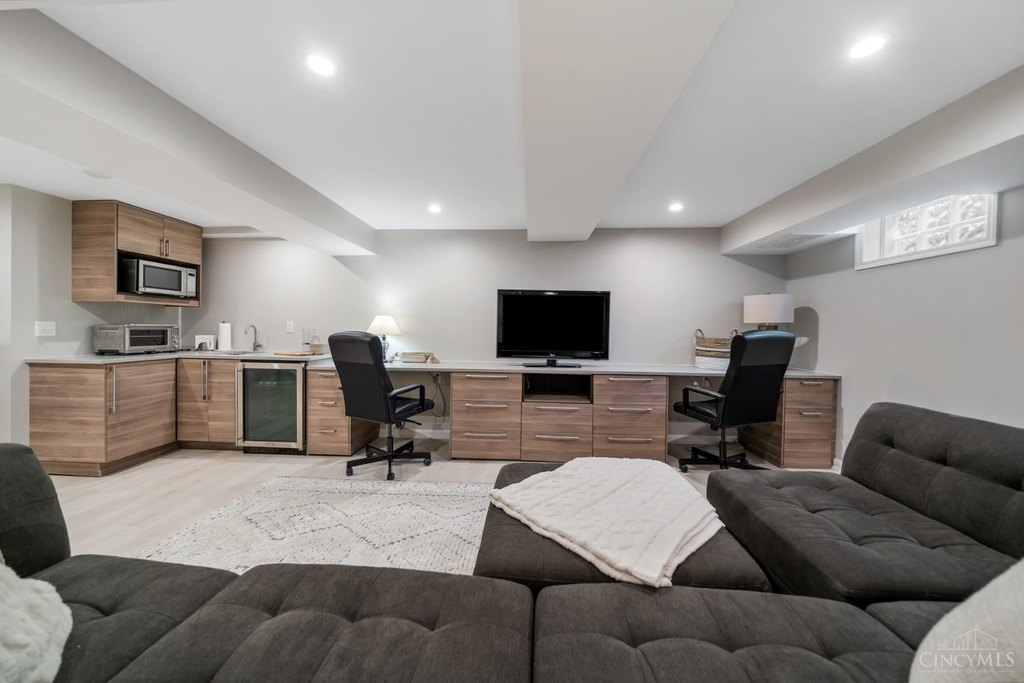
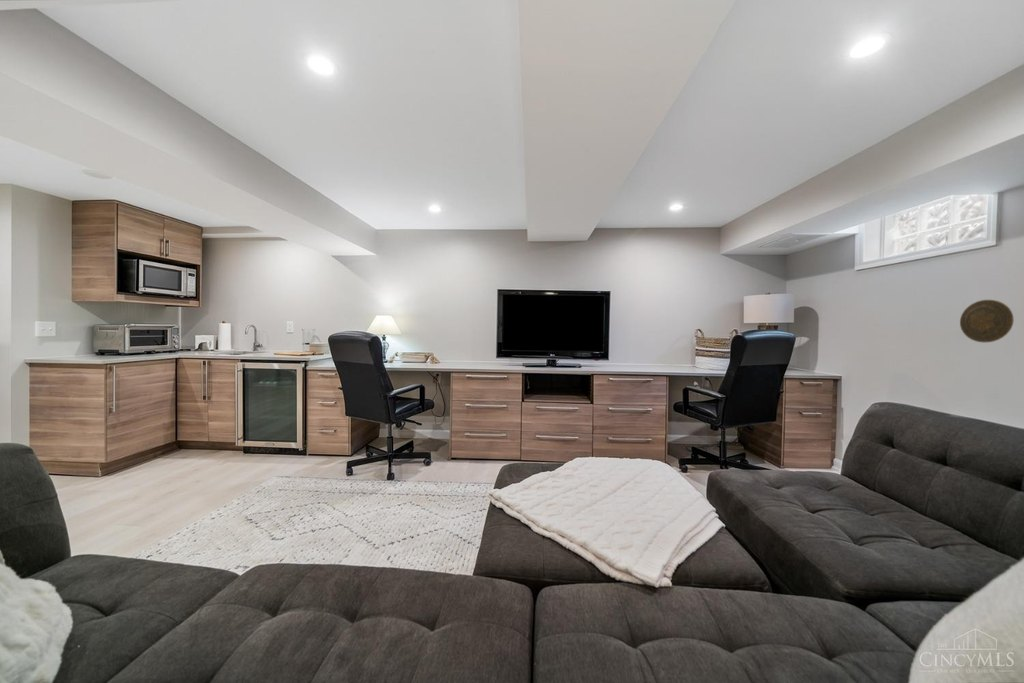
+ decorative plate (983, 321)
